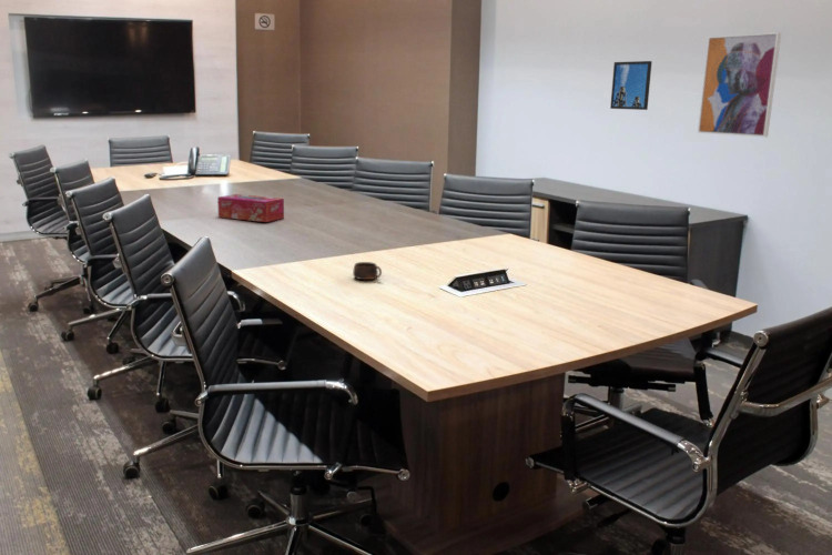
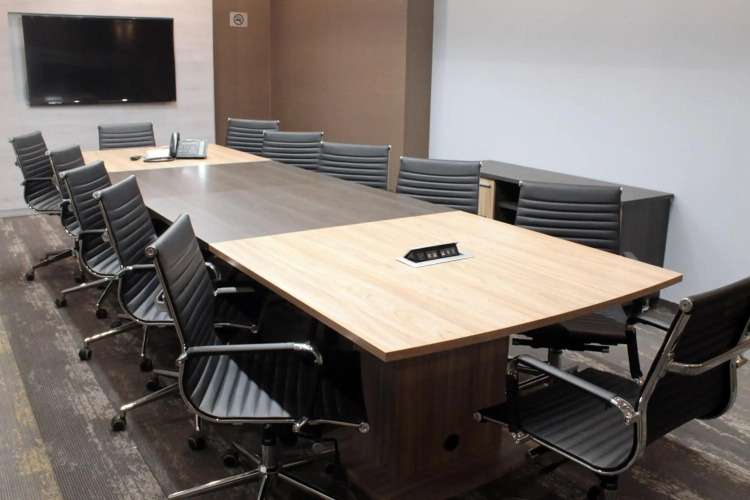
- wall art (737, 85)
- cup (367, 271)
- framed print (630, 85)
- tissue box (251, 208)
